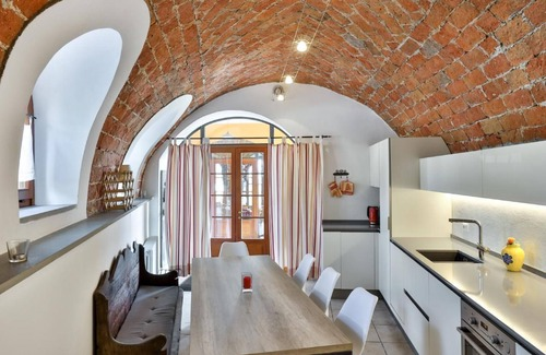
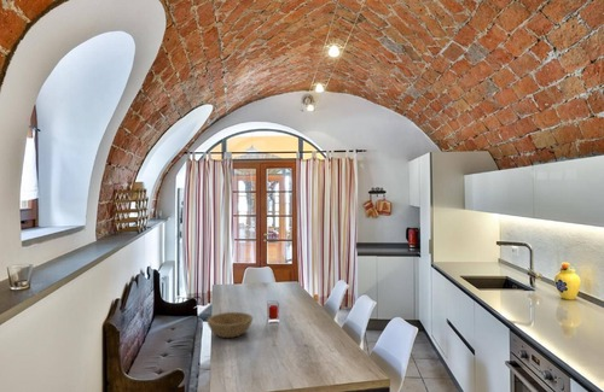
+ bowl (230, 326)
